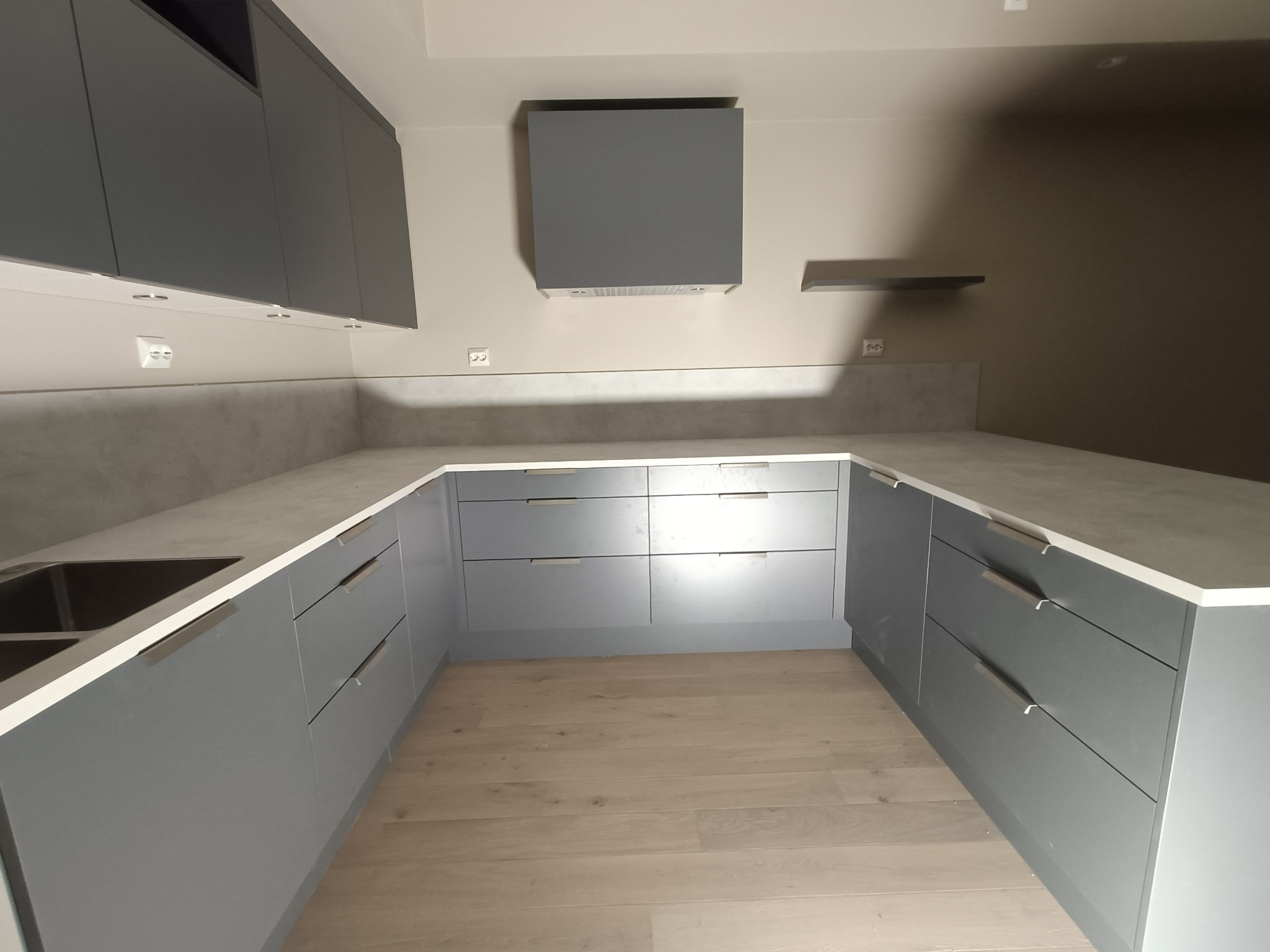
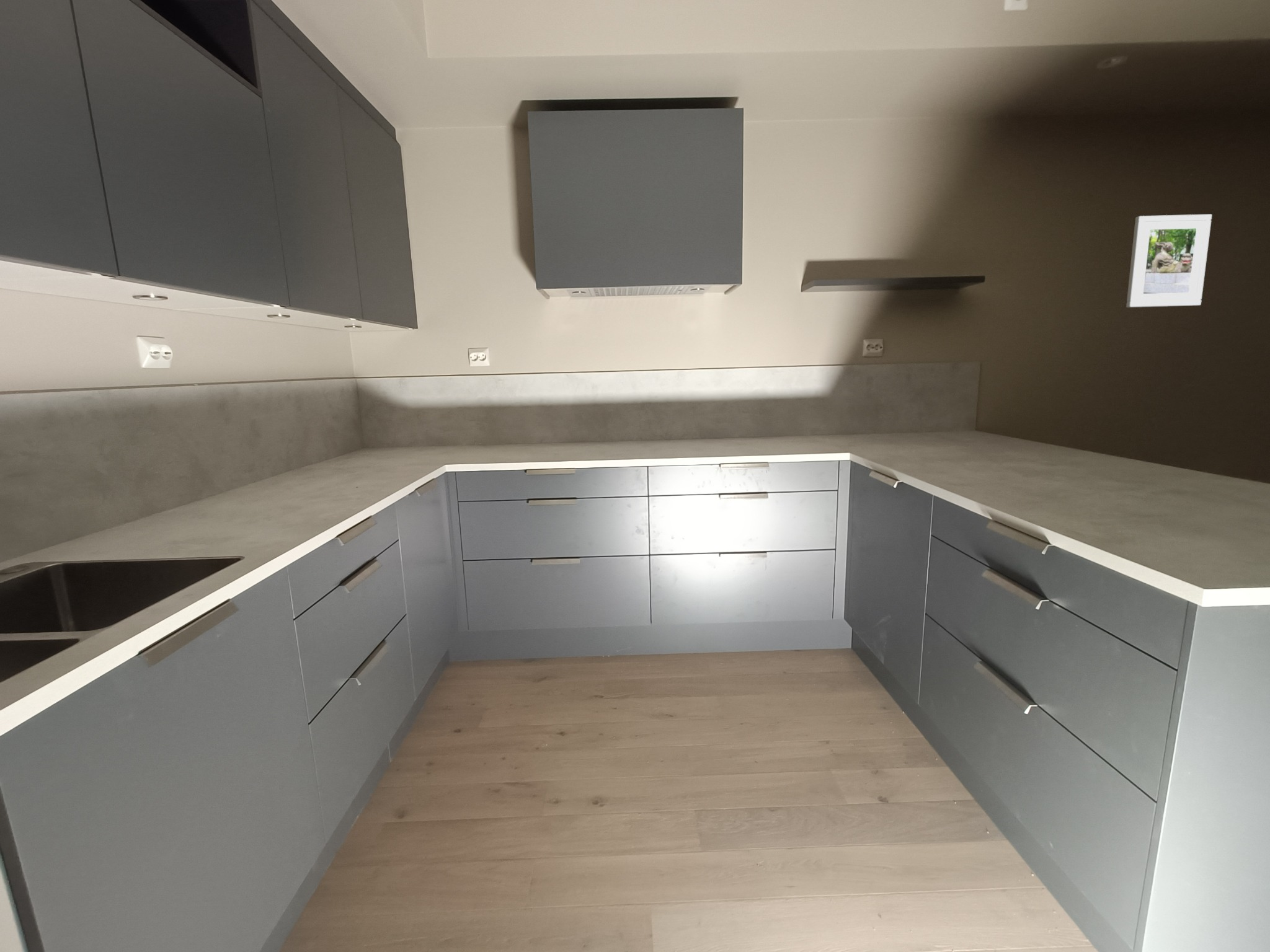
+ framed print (1168, 262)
